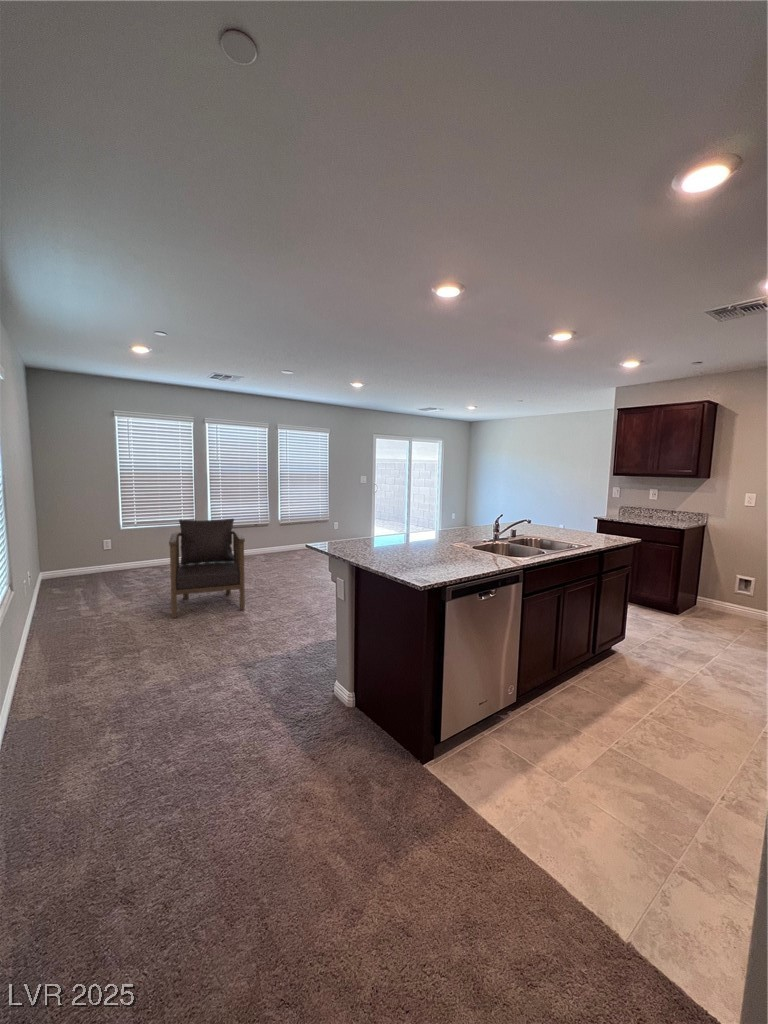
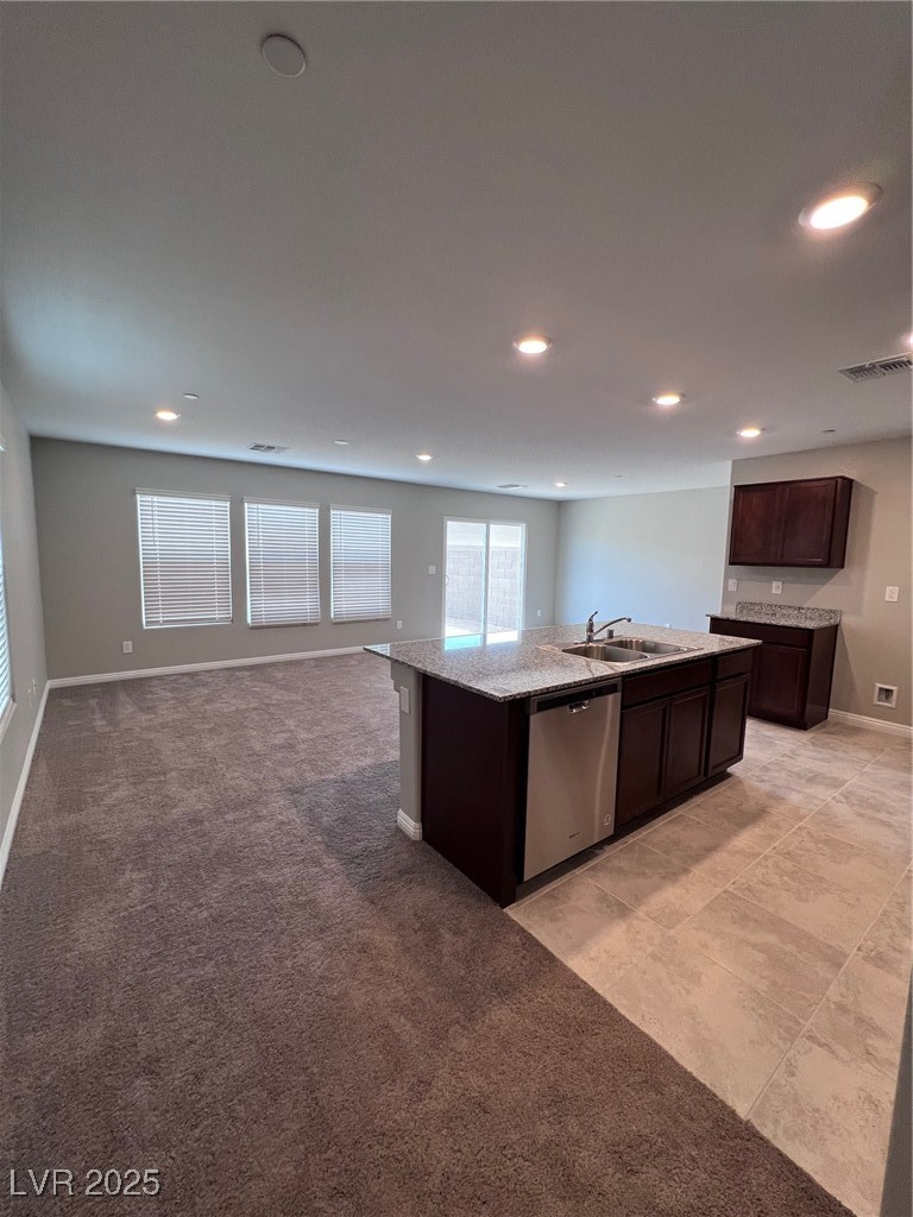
- armchair (207, 563)
